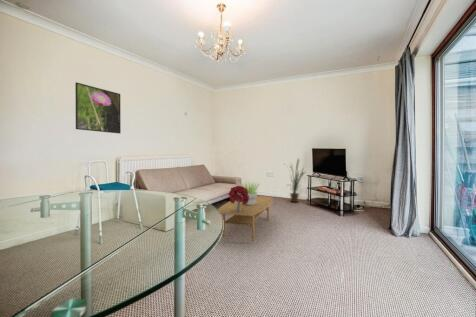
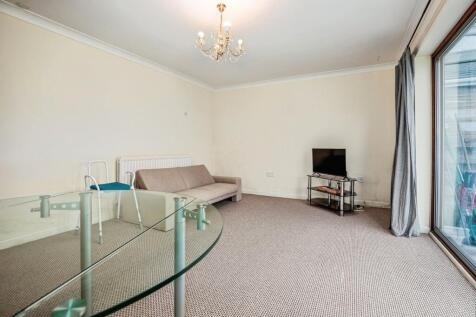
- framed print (99, 110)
- house plant (293, 179)
- potted plant (248, 193)
- coffee table (248, 215)
- bouquet (239, 198)
